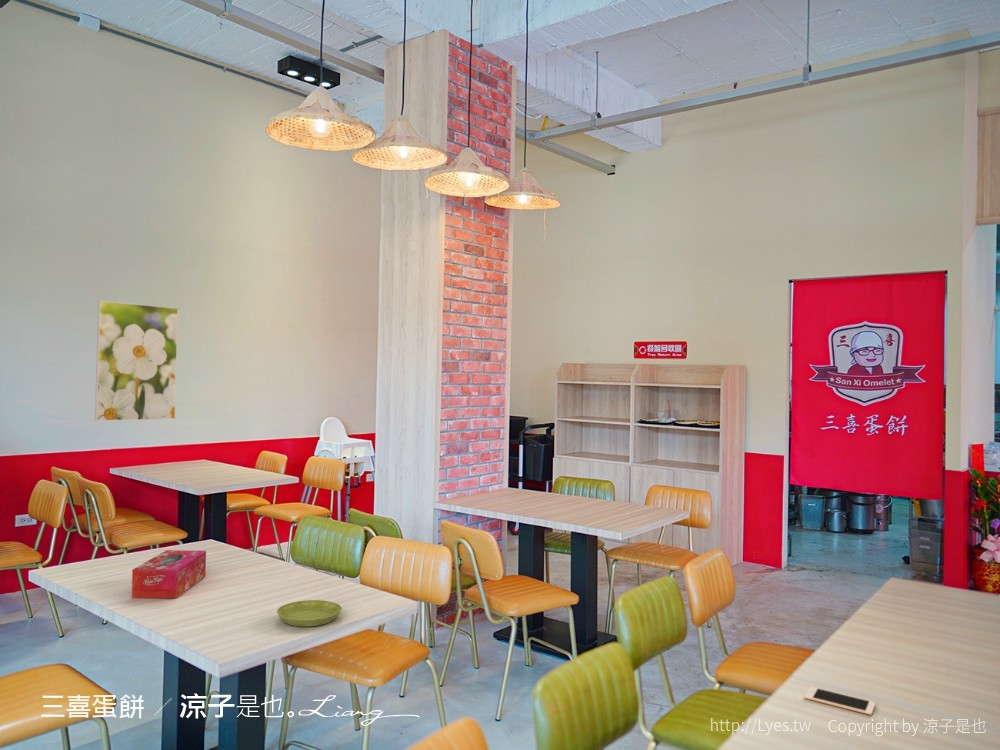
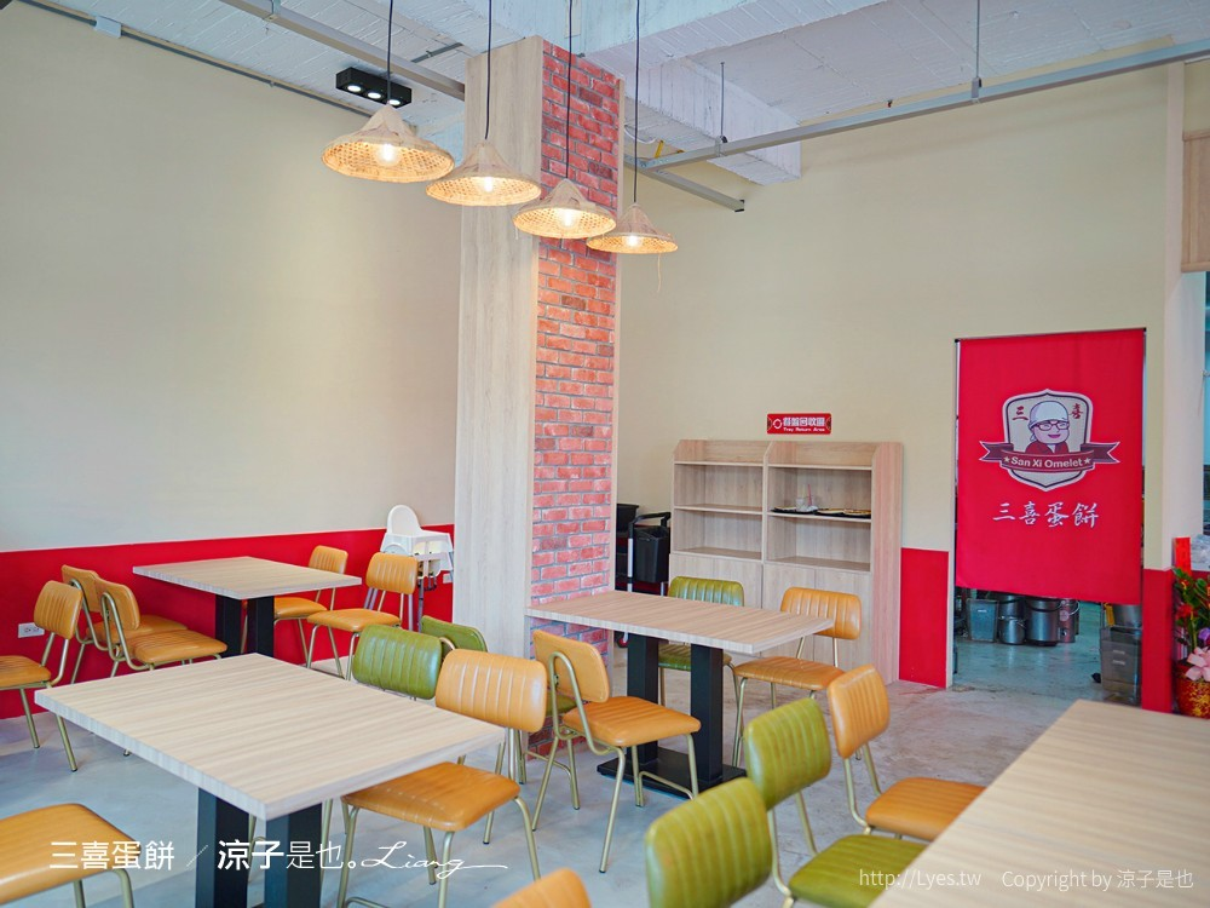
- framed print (138, 362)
- saucer (309, 614)
- tissue box (170, 573)
- cell phone (839, 700)
